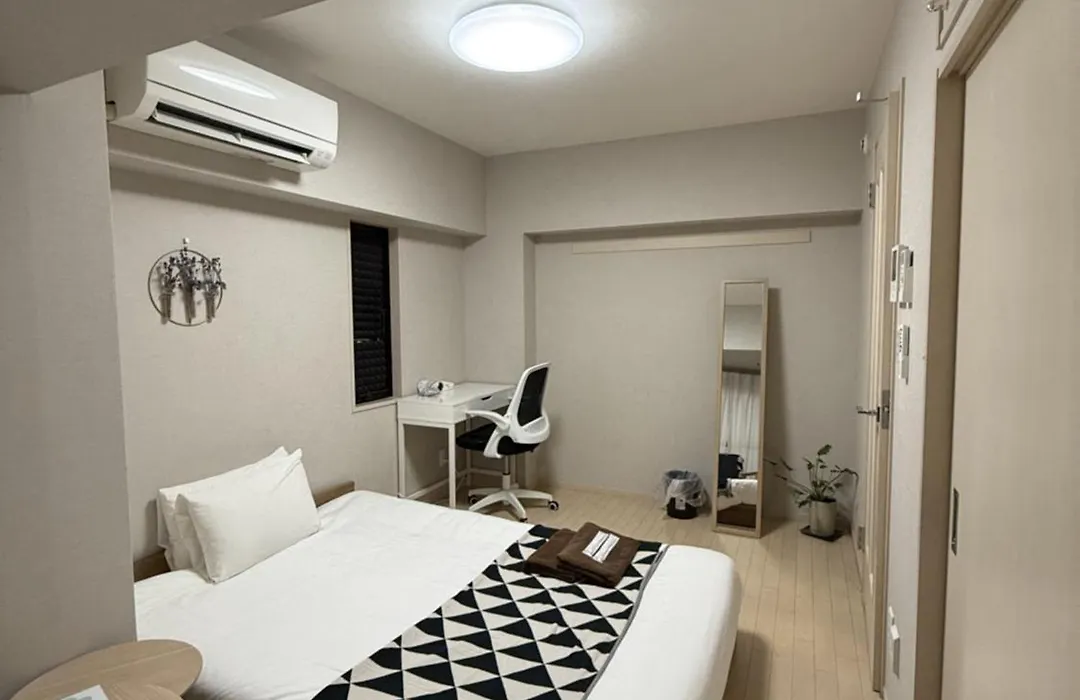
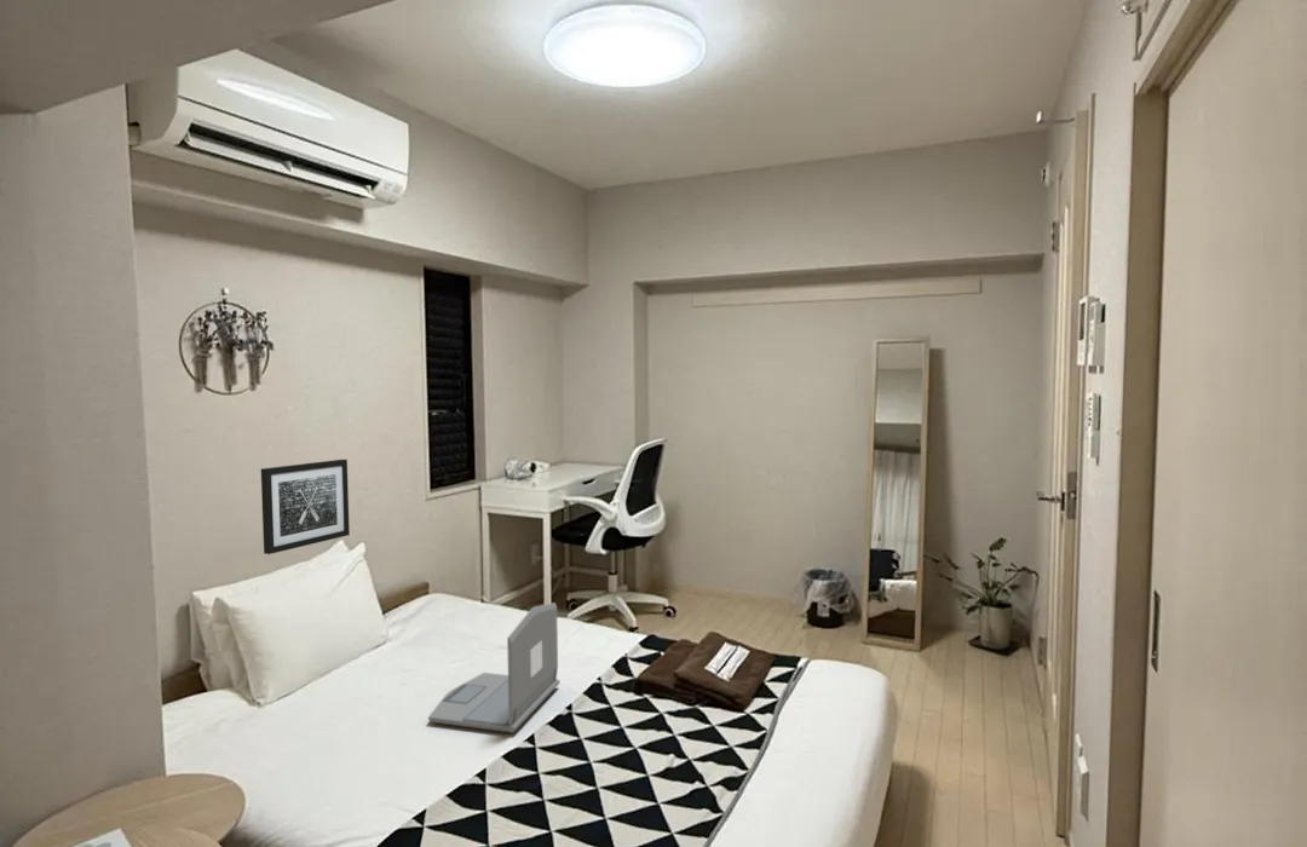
+ laptop (508, 655)
+ wall art (307, 503)
